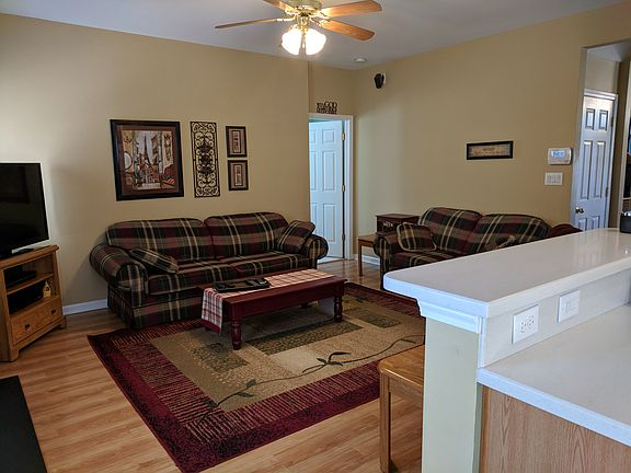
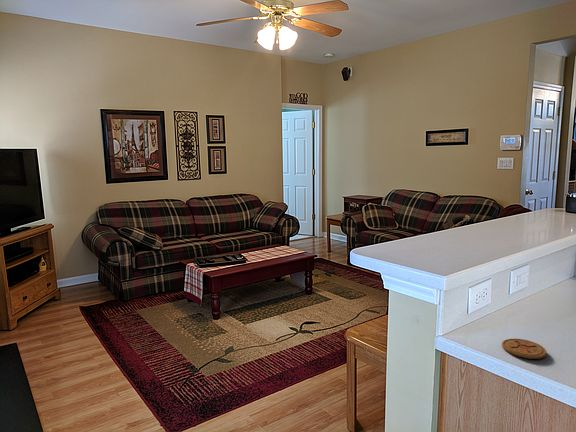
+ coaster (523, 348)
